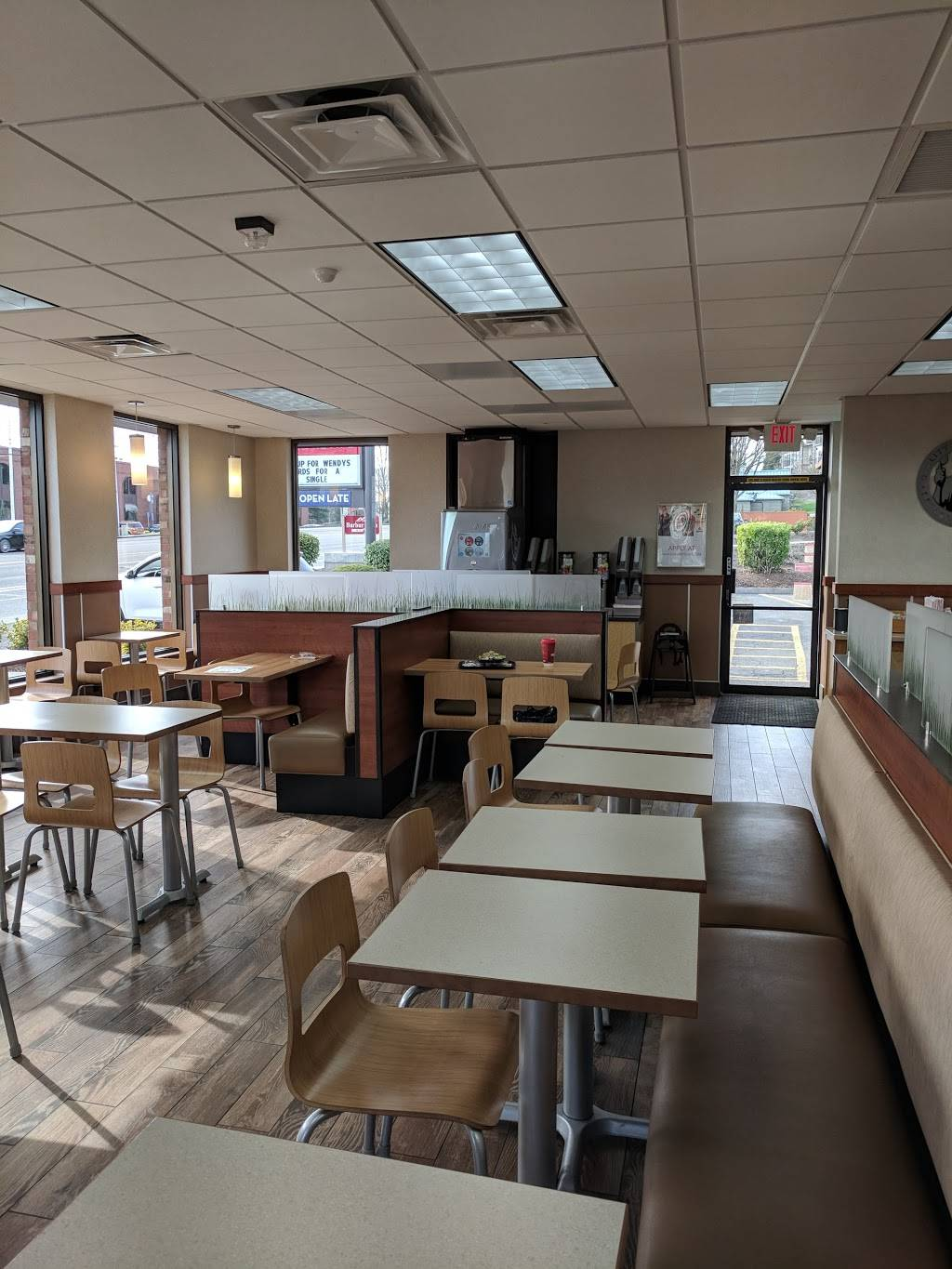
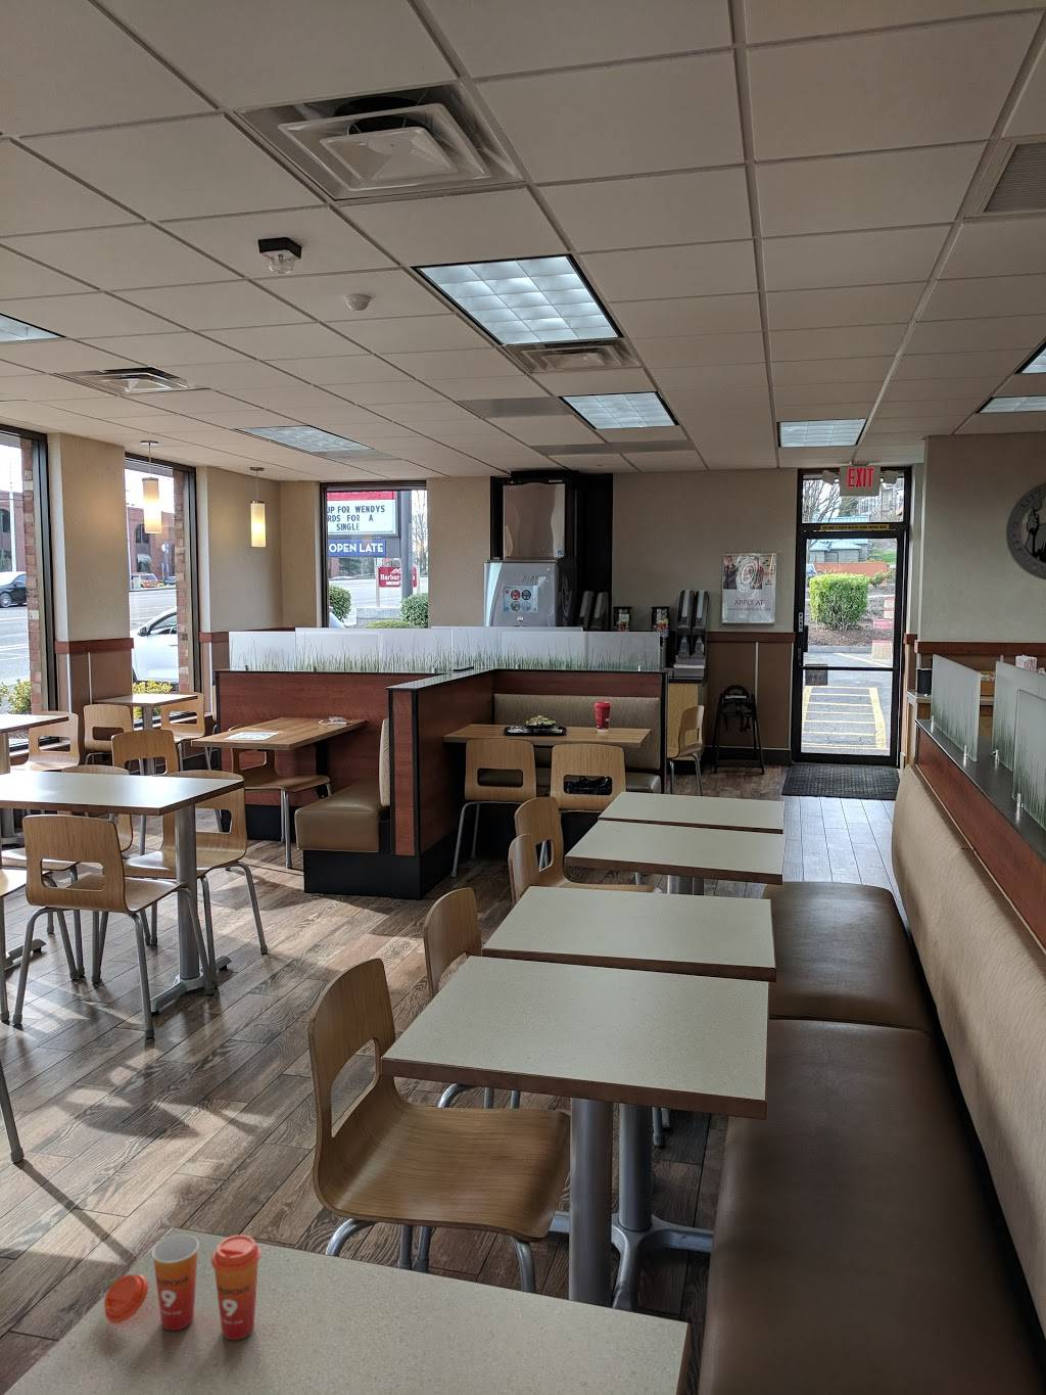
+ beverage cup (181, 1280)
